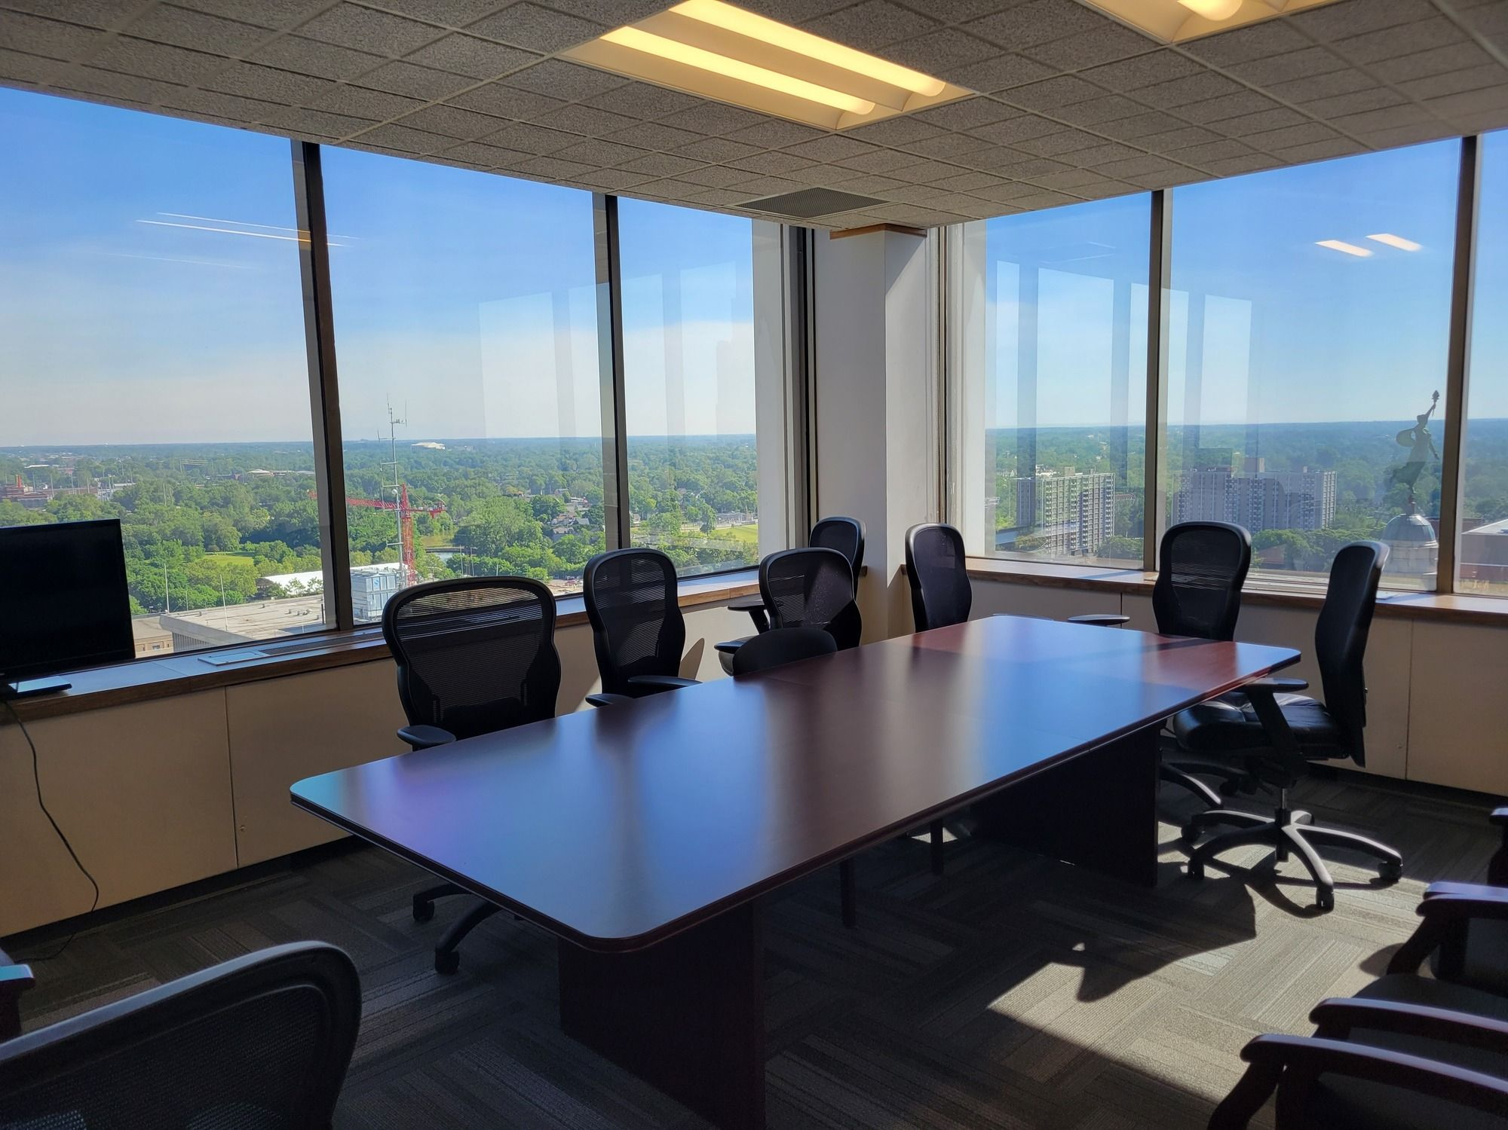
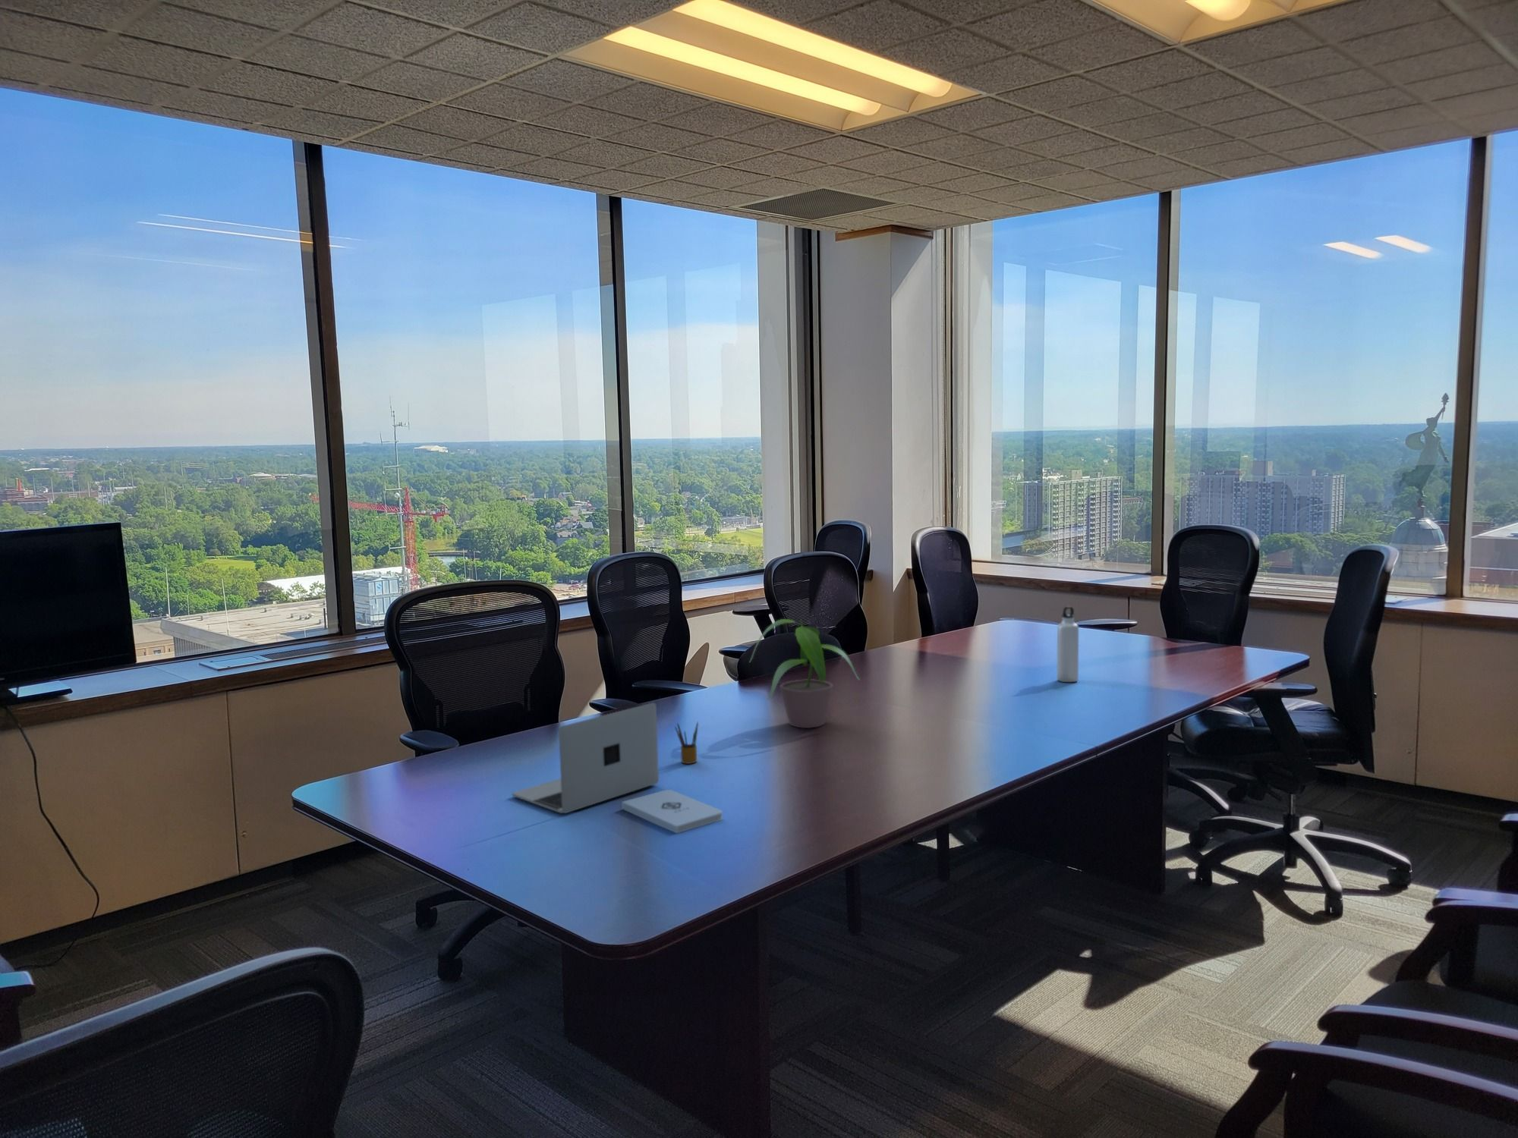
+ notepad (673, 810)
+ pencil box (686, 742)
+ laptop (584, 748)
+ potted plant (809, 672)
+ water bottle (1067, 643)
